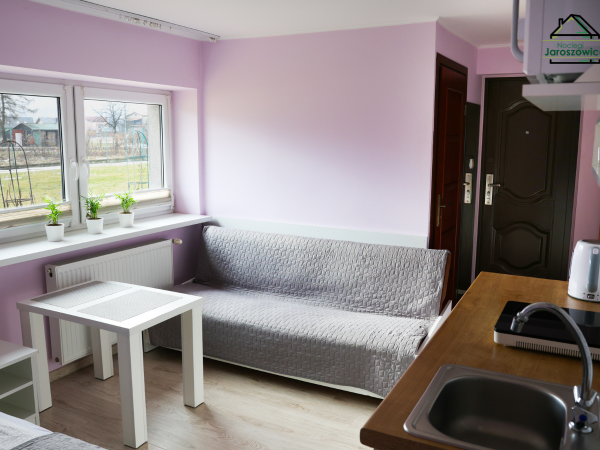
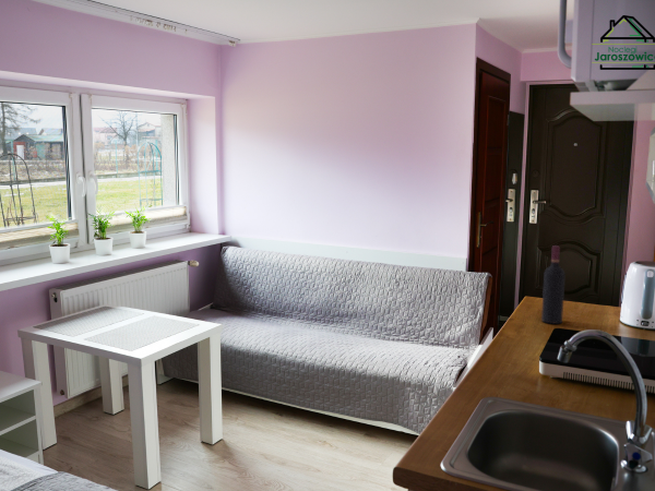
+ wine bottle (553, 284)
